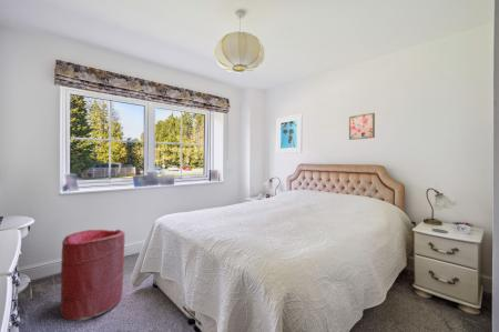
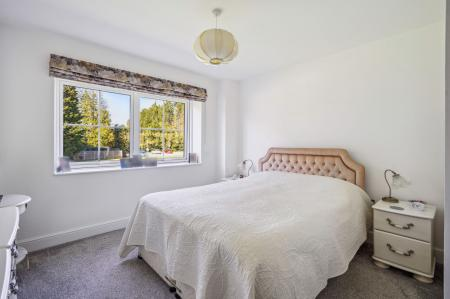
- wall art (360, 127)
- laundry hamper (94, 266)
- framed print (288, 134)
